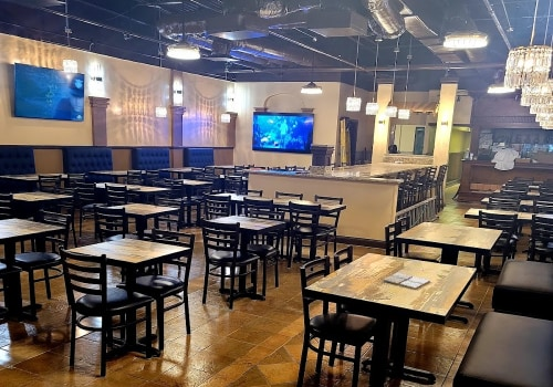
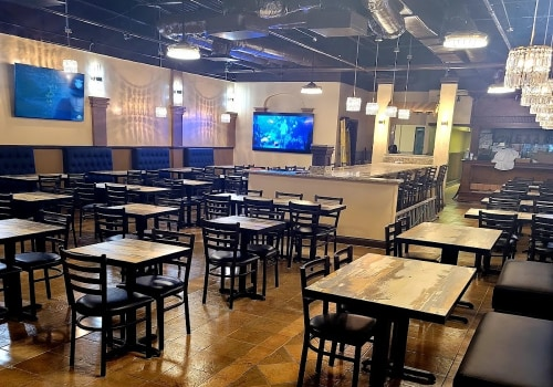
- drink coaster (407, 280)
